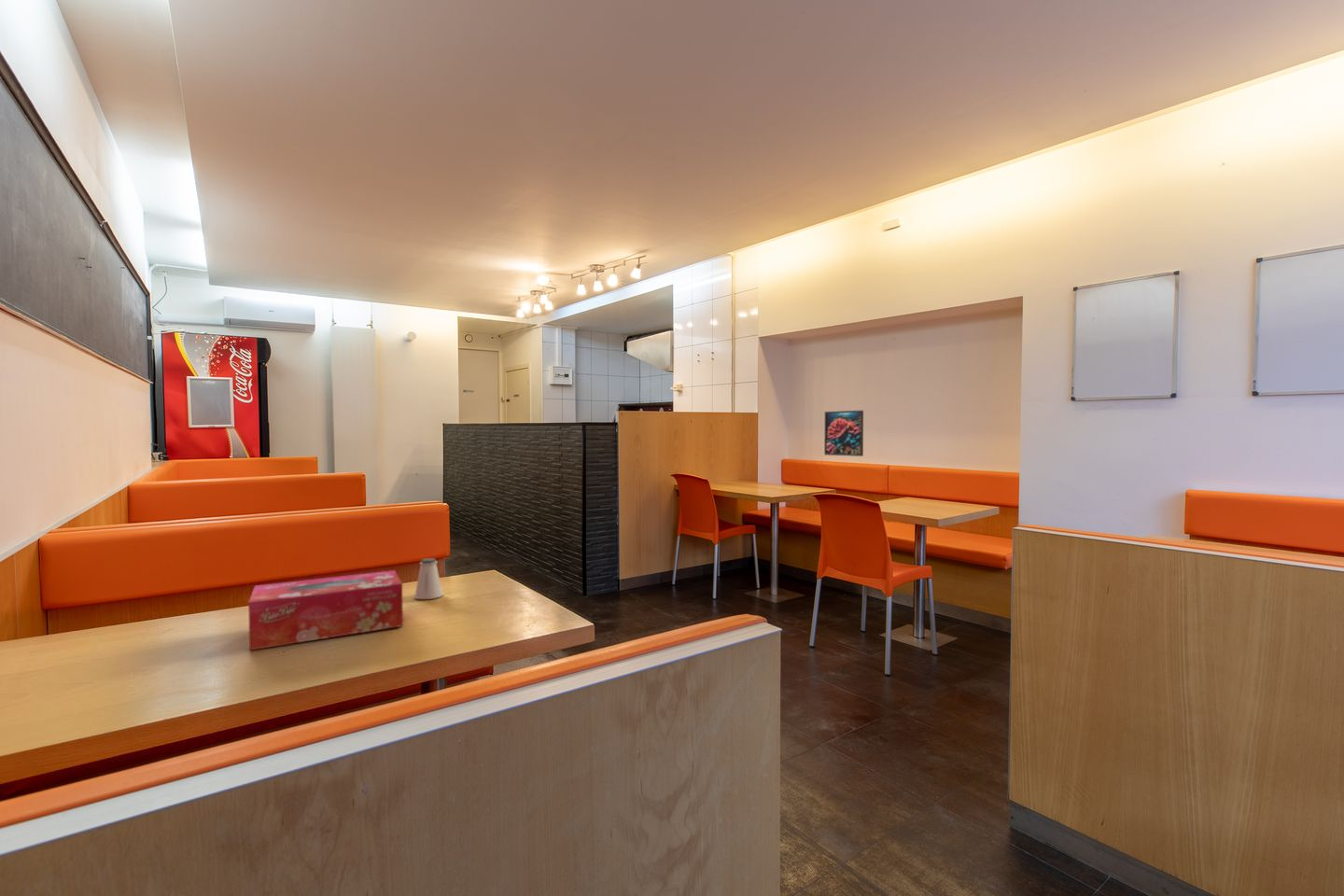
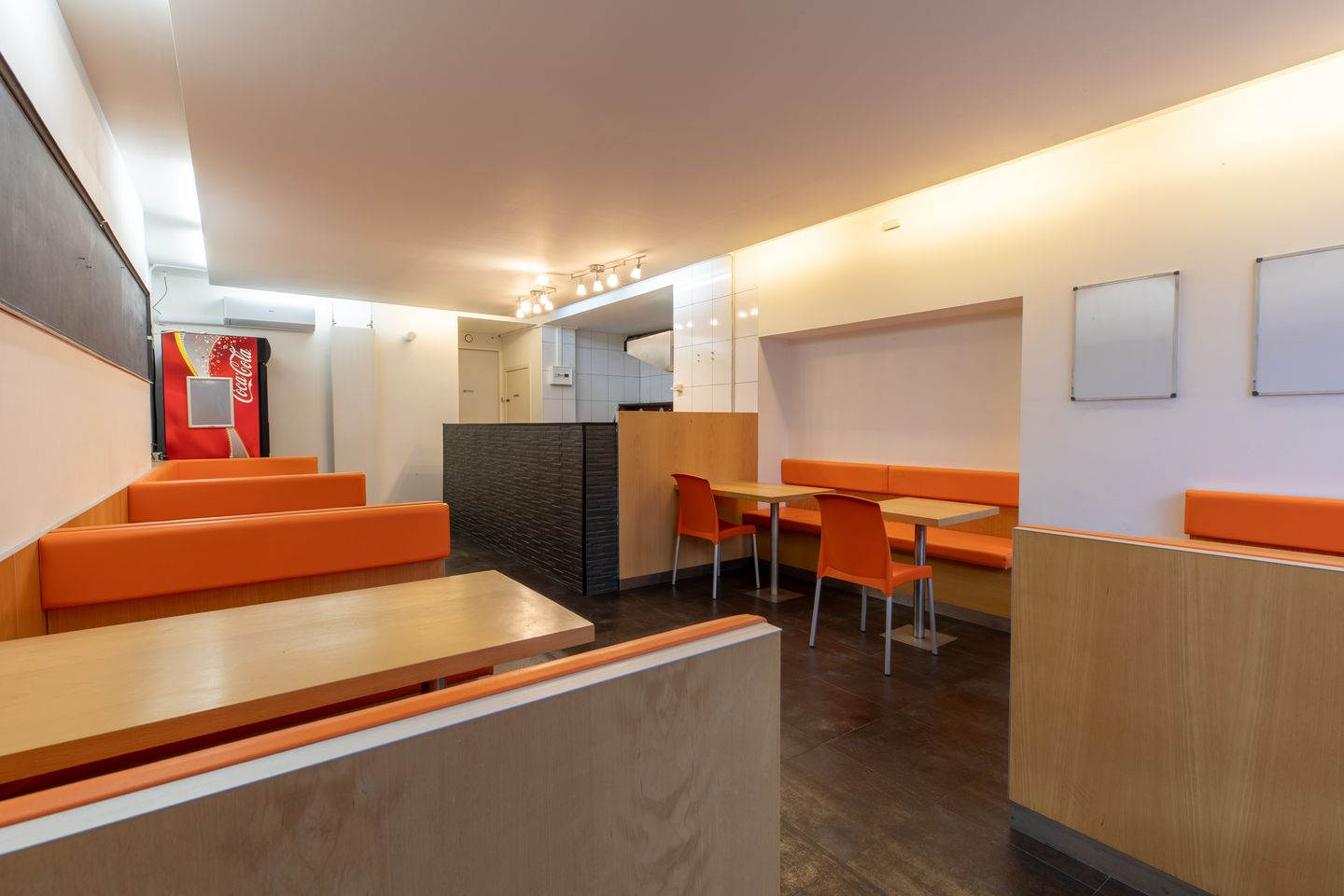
- saltshaker (428, 577)
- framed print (843, 433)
- tissue box (329, 606)
